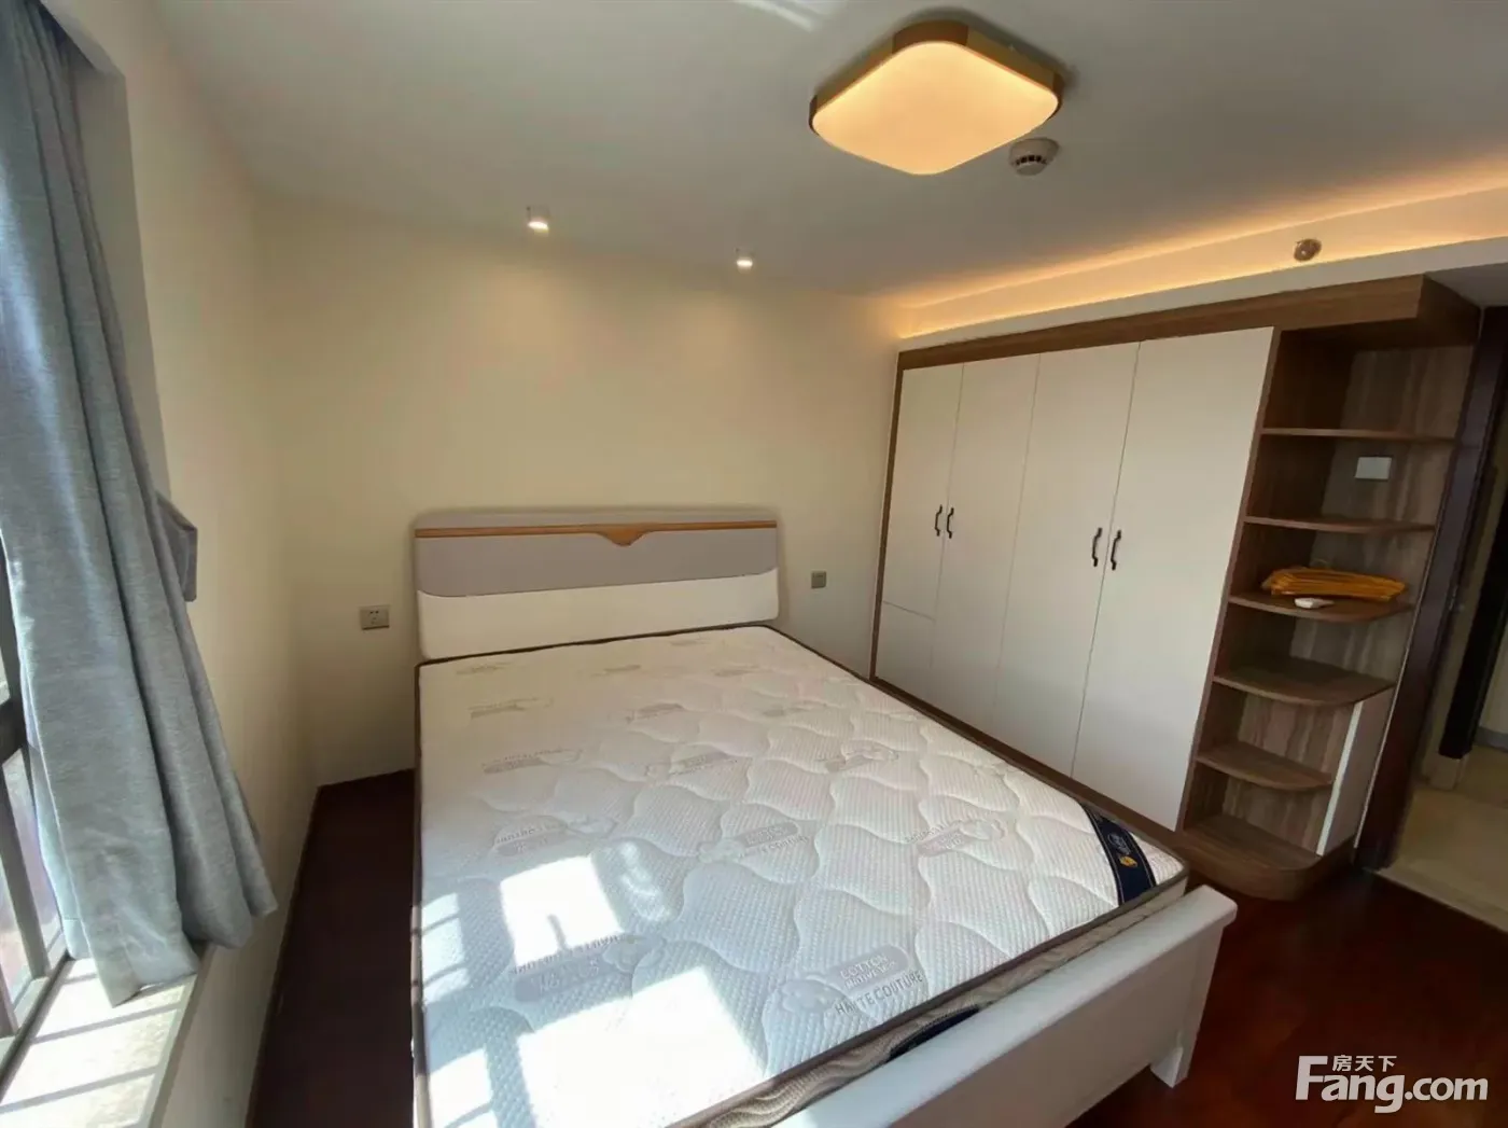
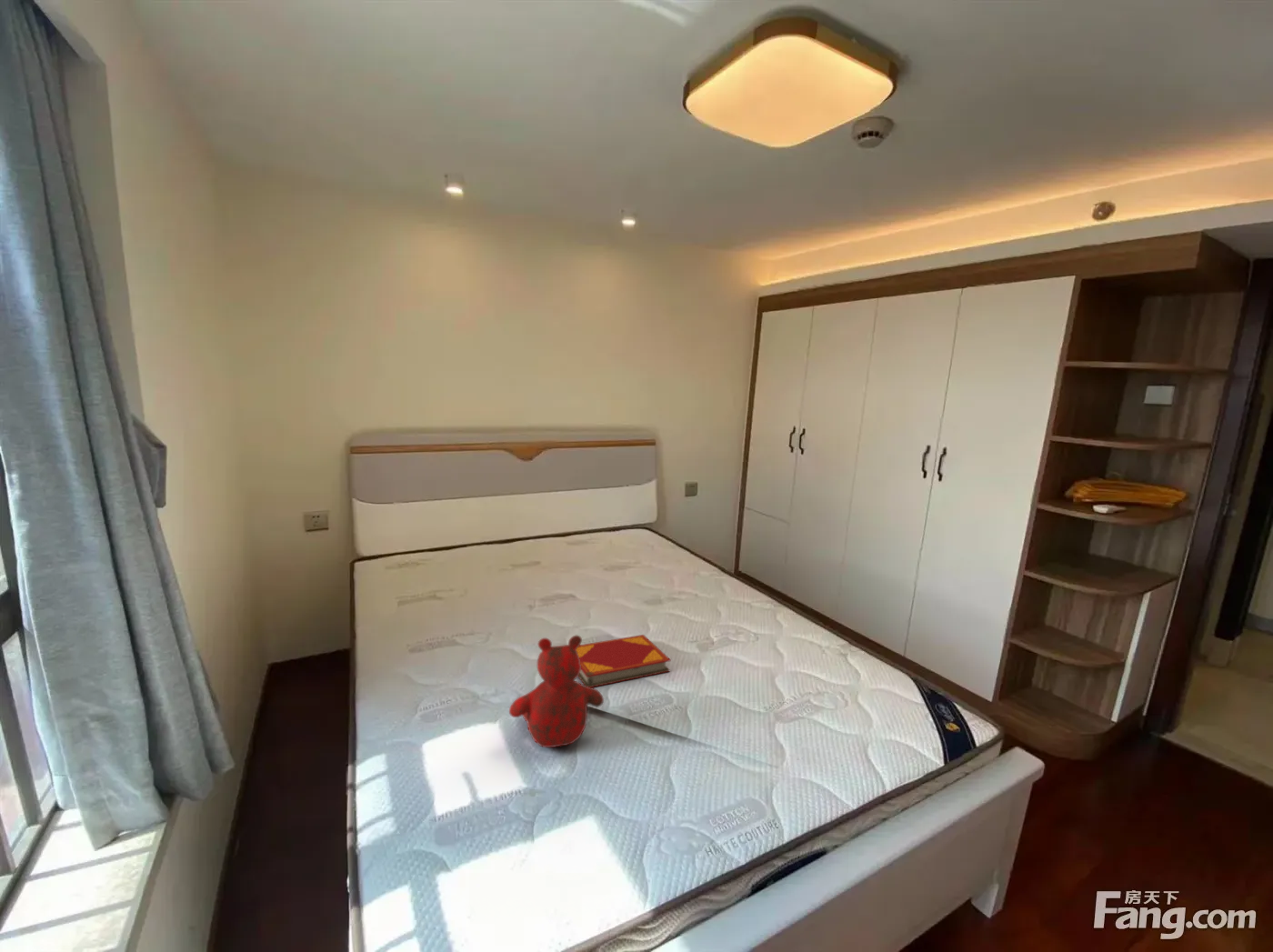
+ hardback book (616, 658)
+ teddy bear (555, 681)
